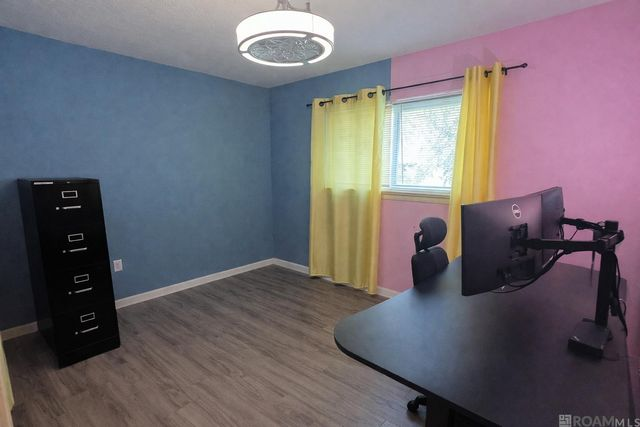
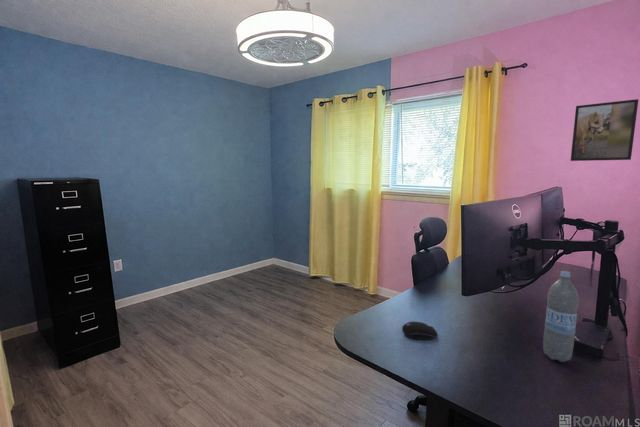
+ computer mouse (419, 329)
+ water bottle (560, 316)
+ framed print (602, 131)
